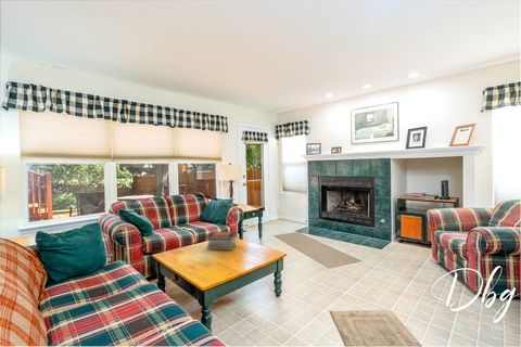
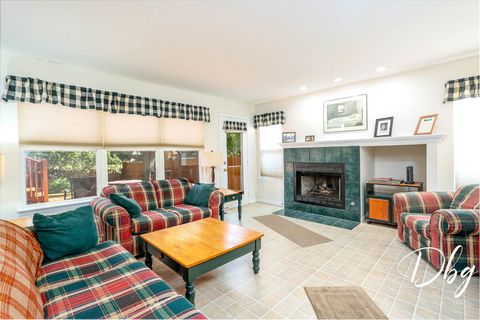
- book stack (221, 241)
